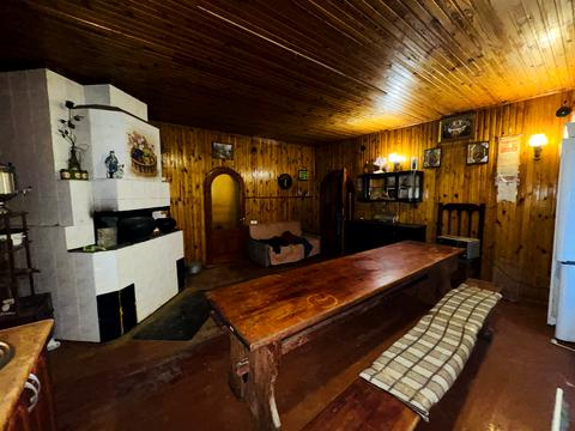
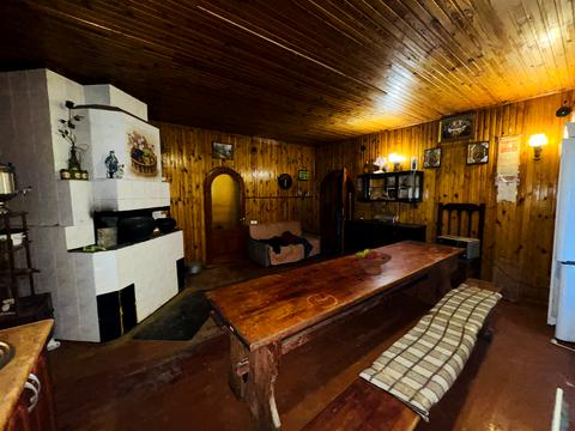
+ fruit bowl (373, 260)
